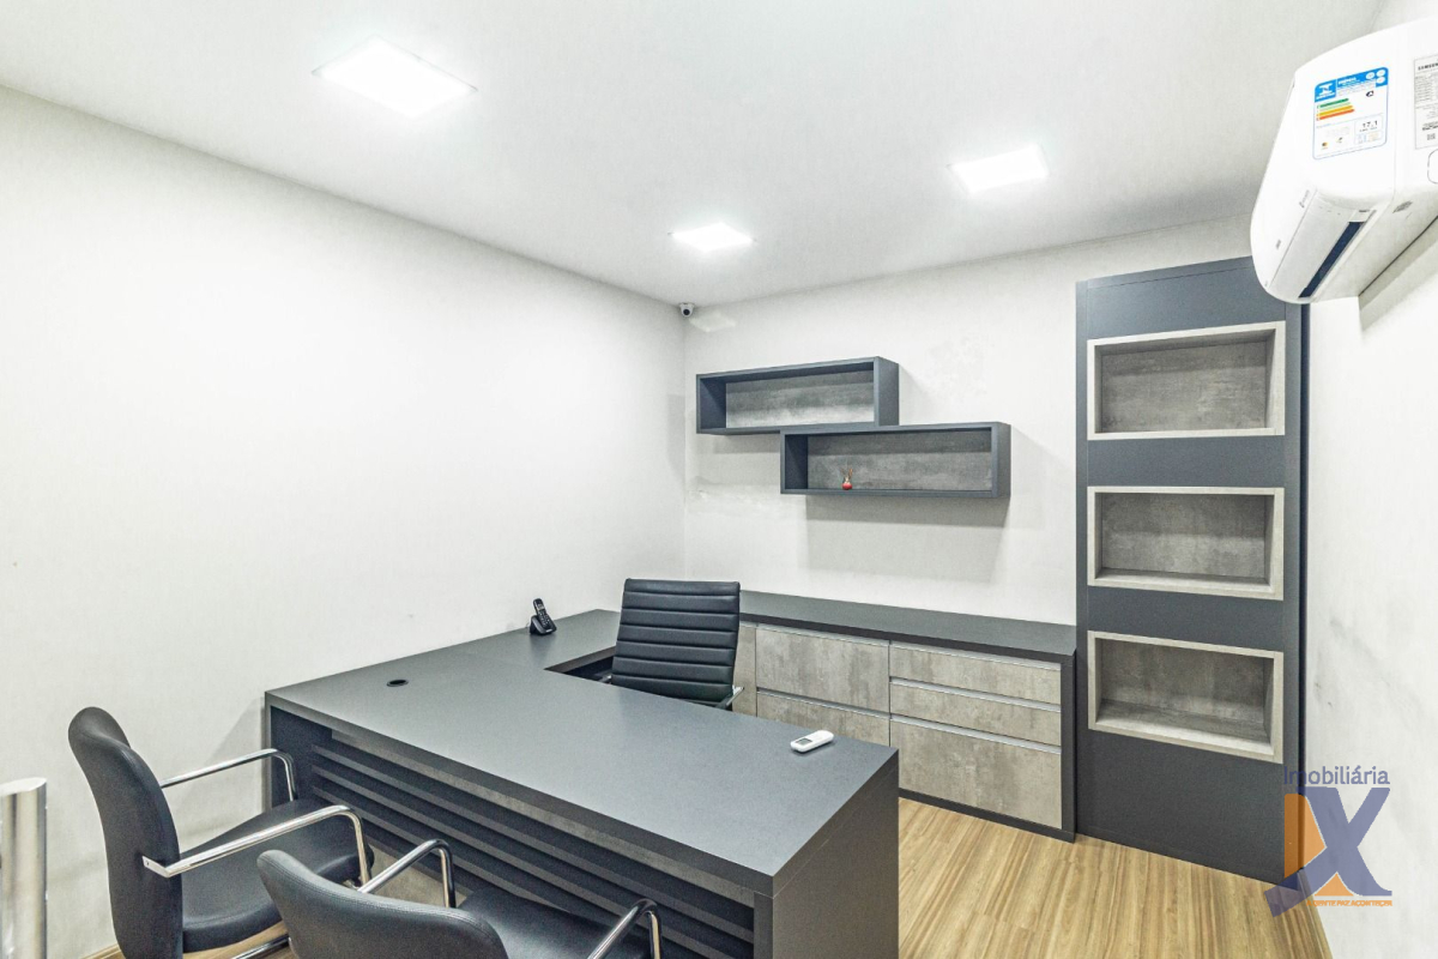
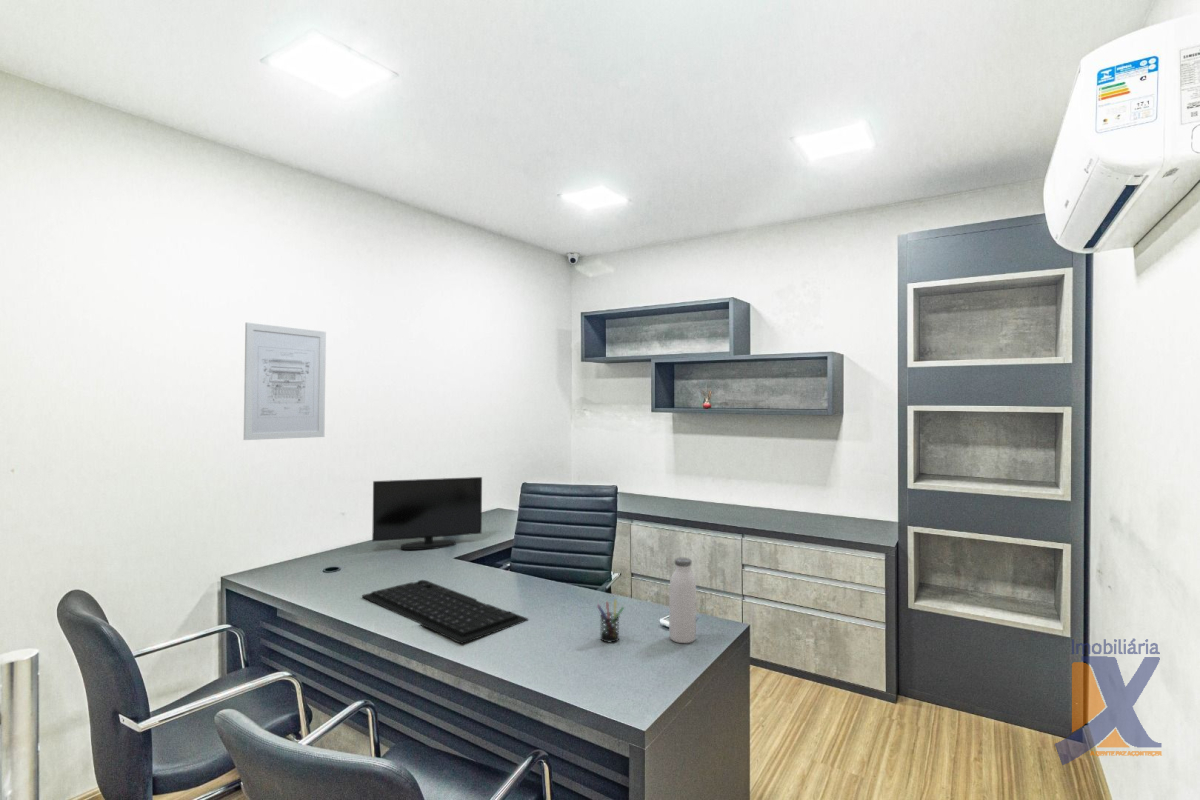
+ wall art (287, 382)
+ pen holder (611, 619)
+ keyboard (440, 605)
+ monitor (428, 512)
+ water bottle (682, 598)
